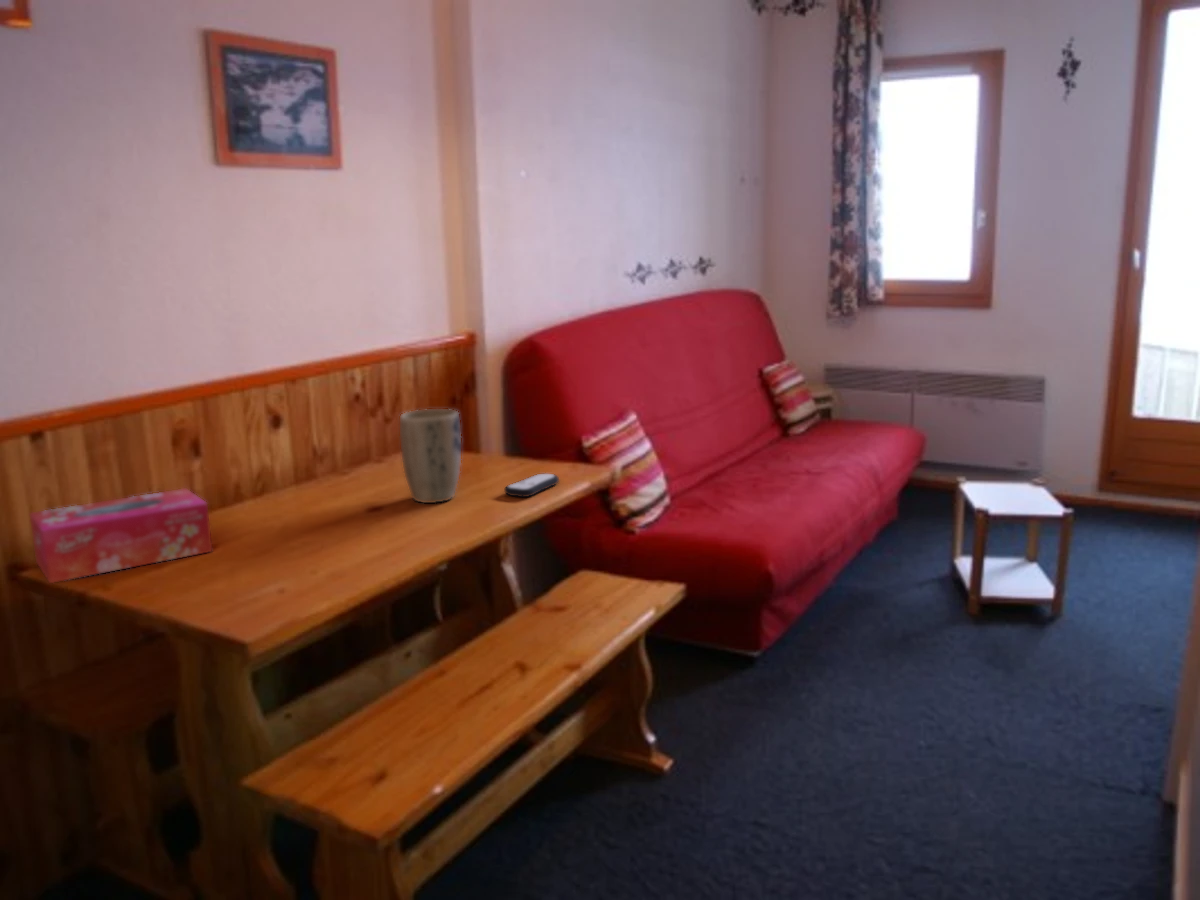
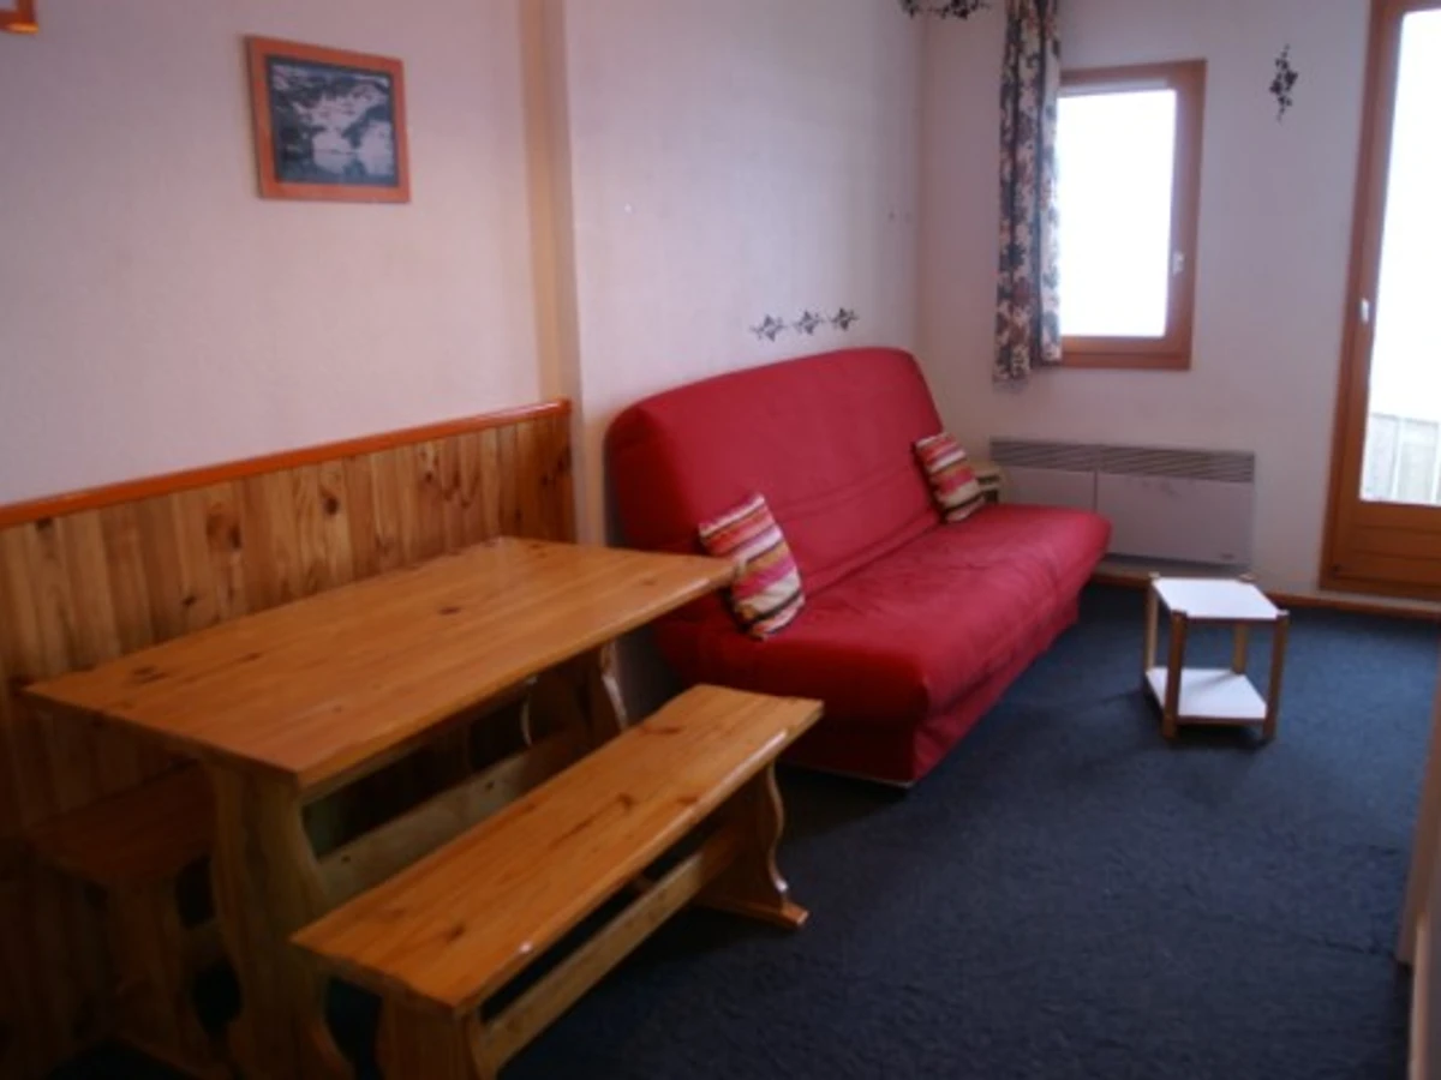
- remote control (533, 484)
- plant pot (432, 456)
- tissue box (122, 532)
